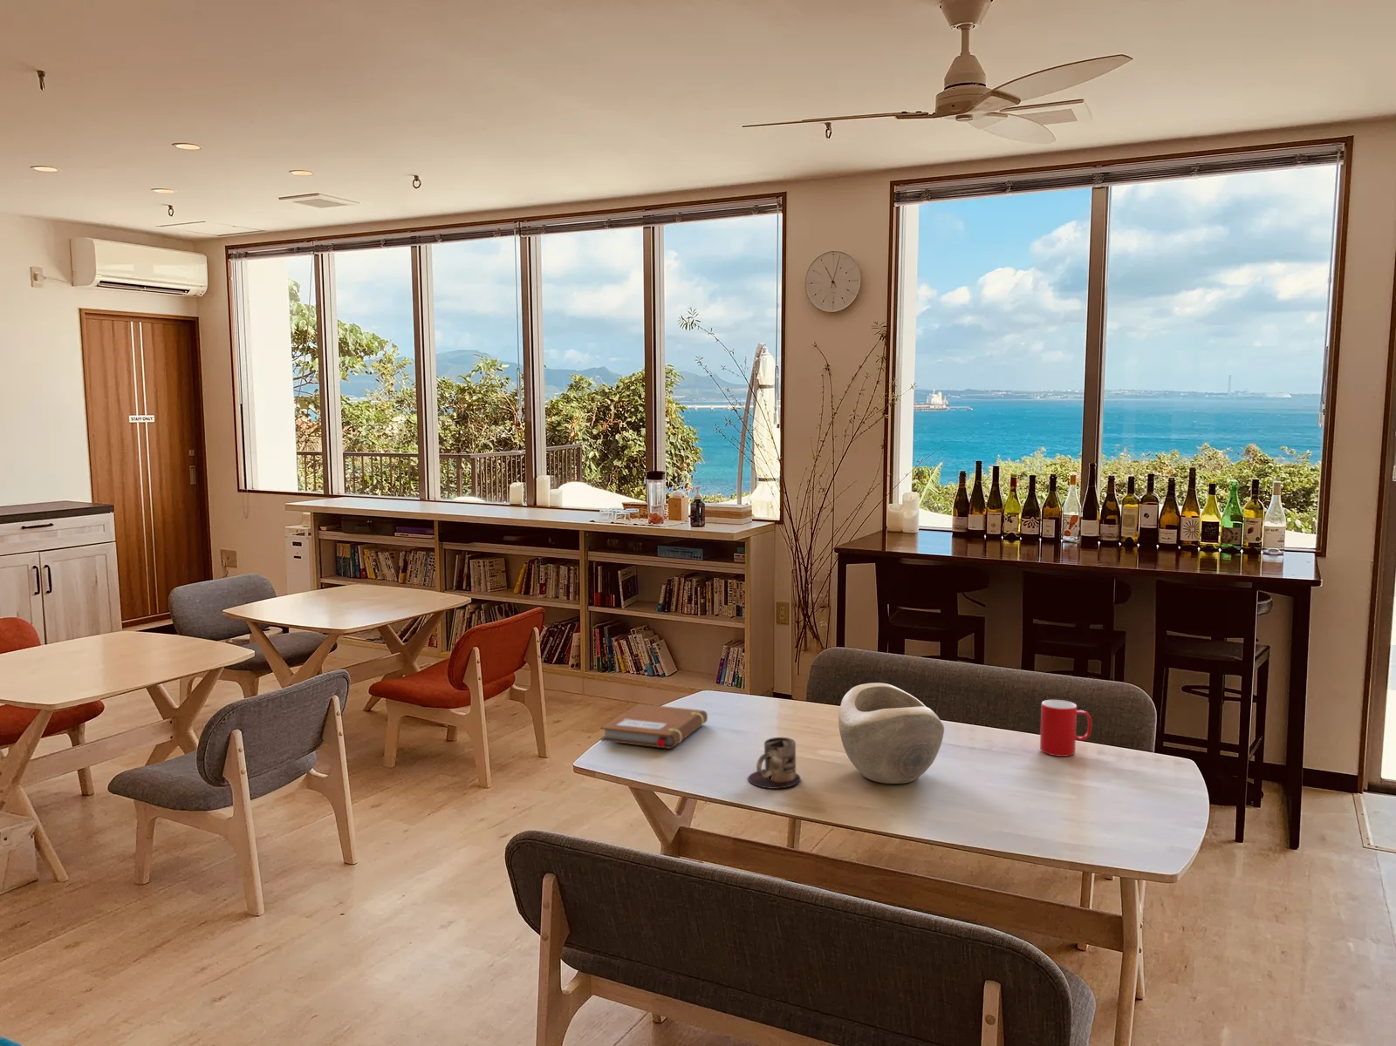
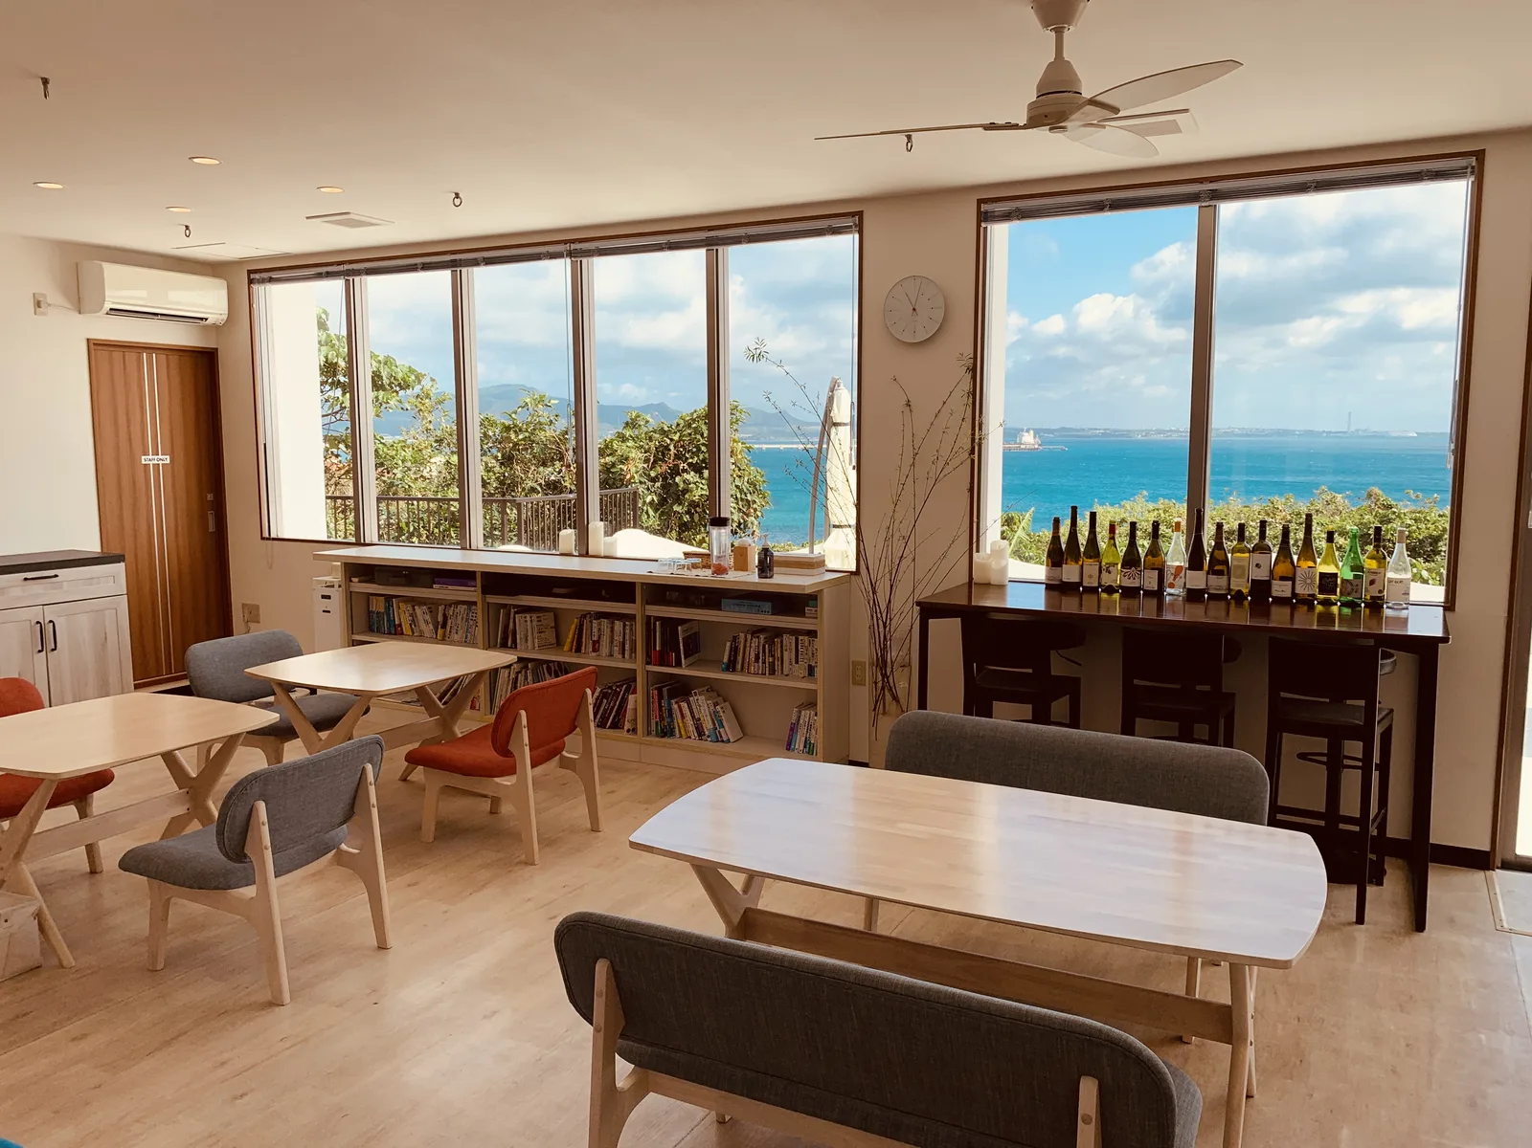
- cup (1065, 727)
- notebook (654, 725)
- decorative bowl (890, 734)
- mug (774, 760)
